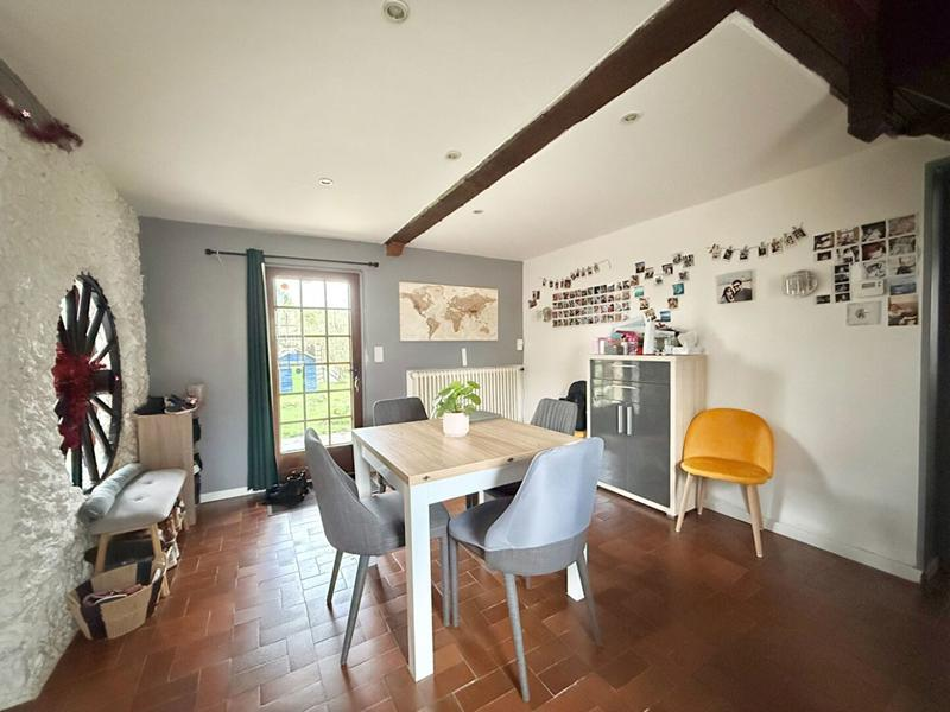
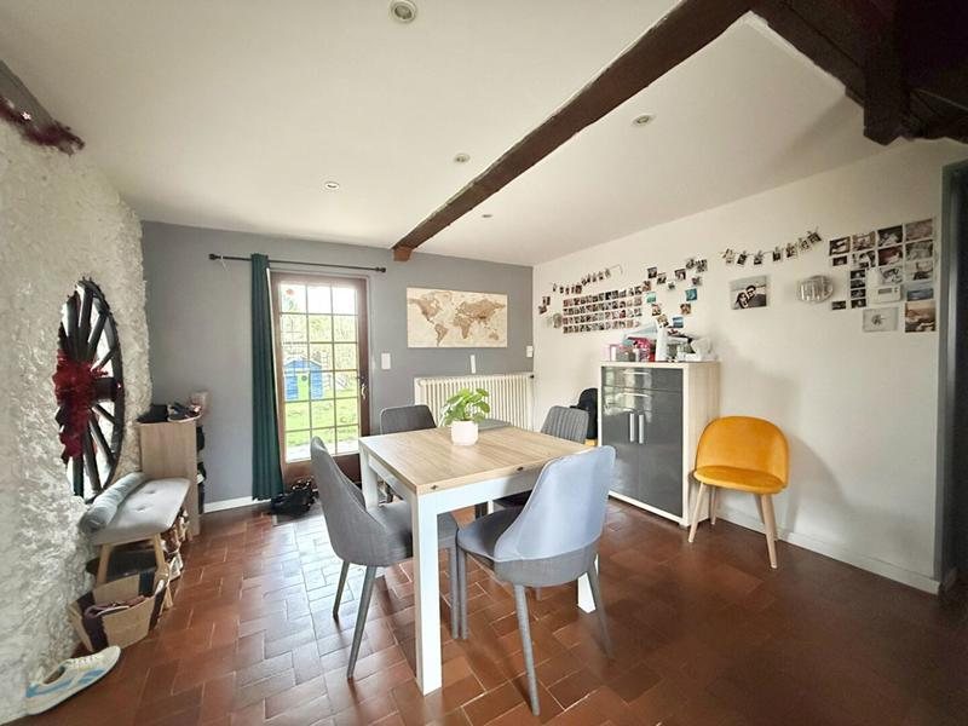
+ sneaker (76, 670)
